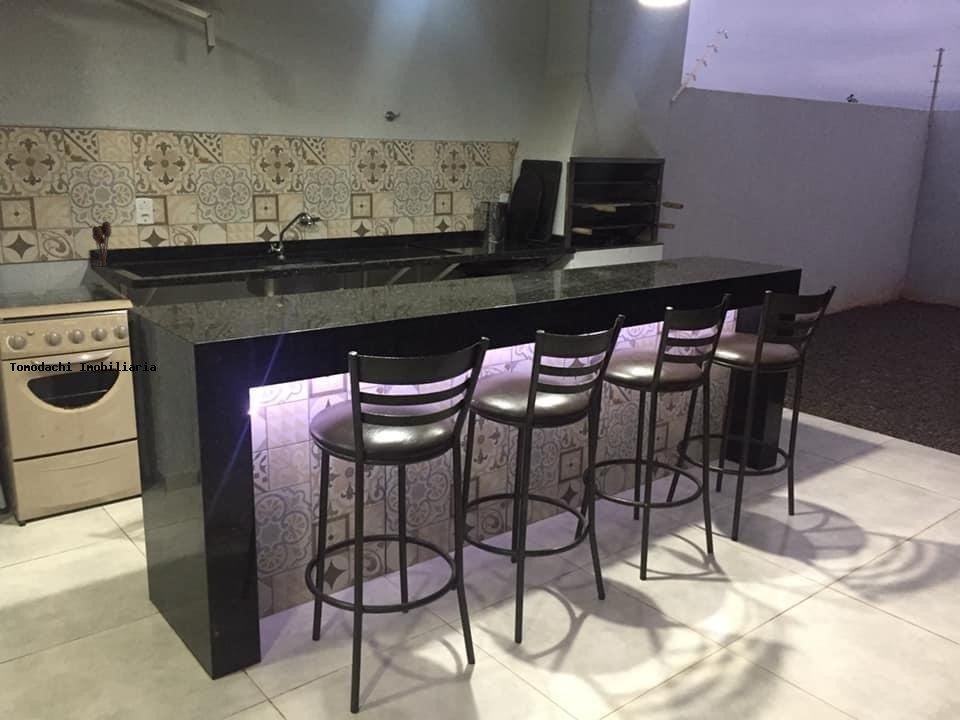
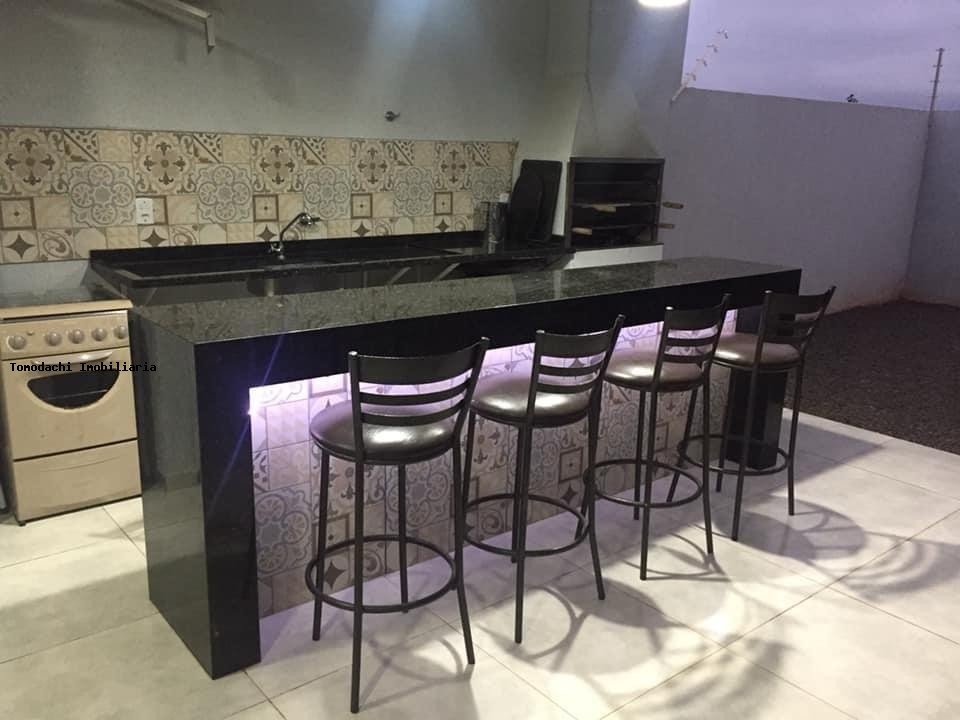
- utensil holder (102, 243)
